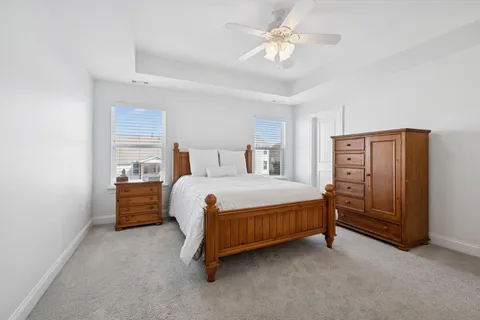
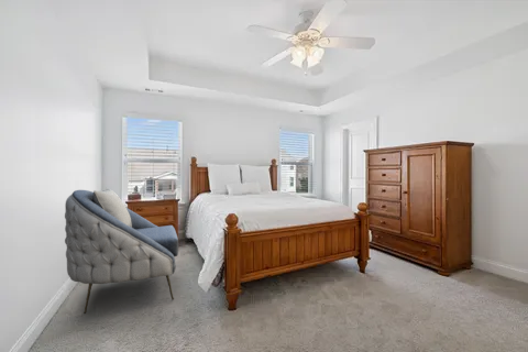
+ armchair (127, 238)
